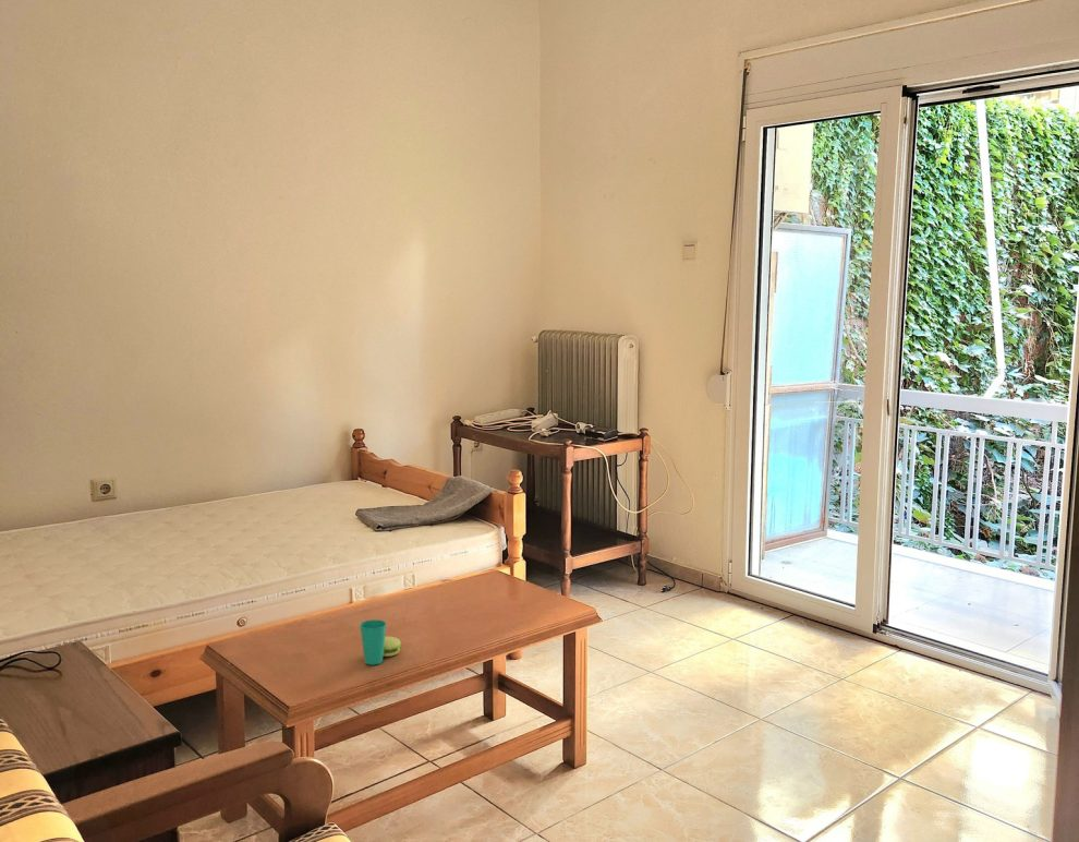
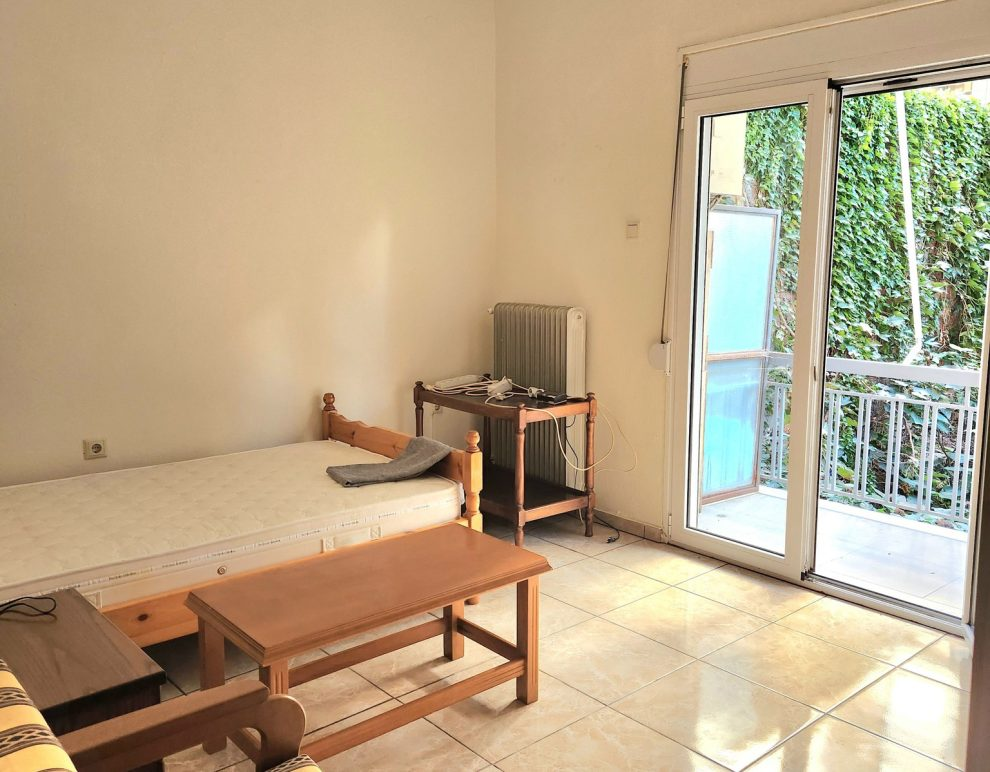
- cup (380, 638)
